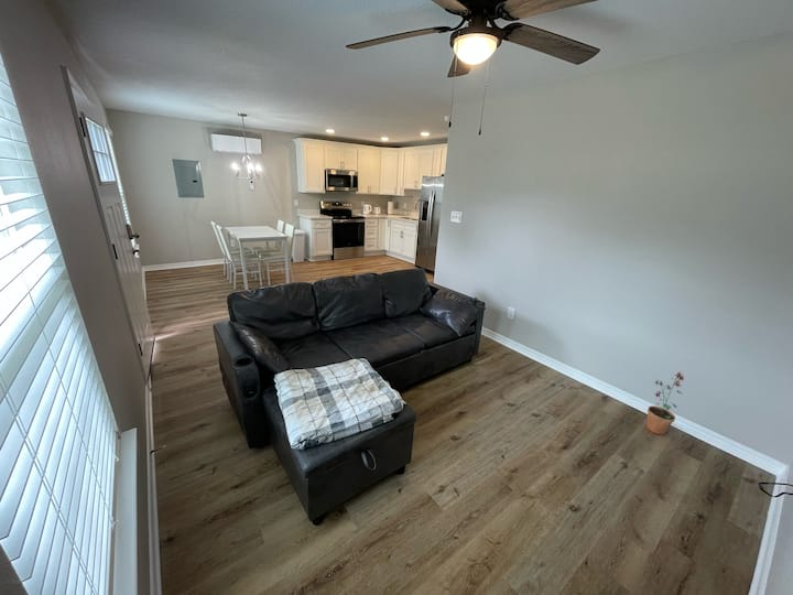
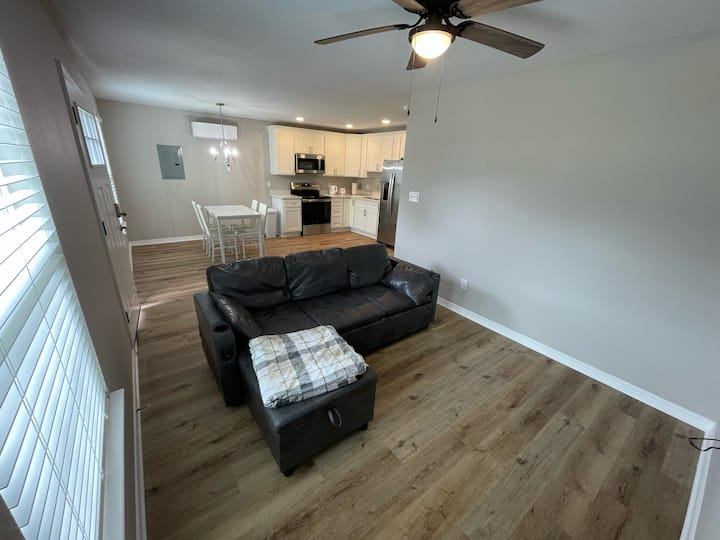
- potted plant (663, 400)
